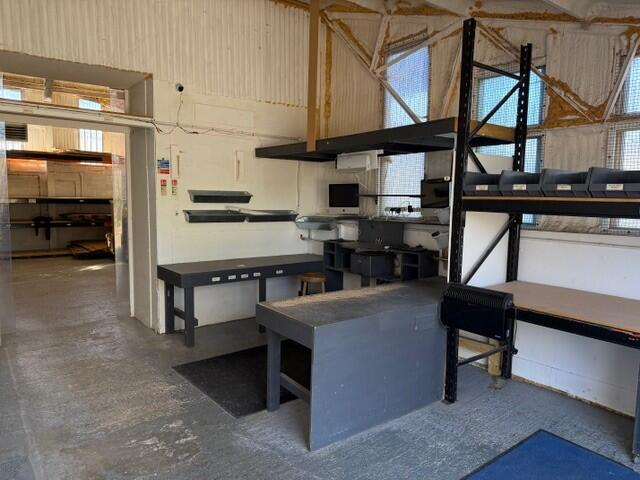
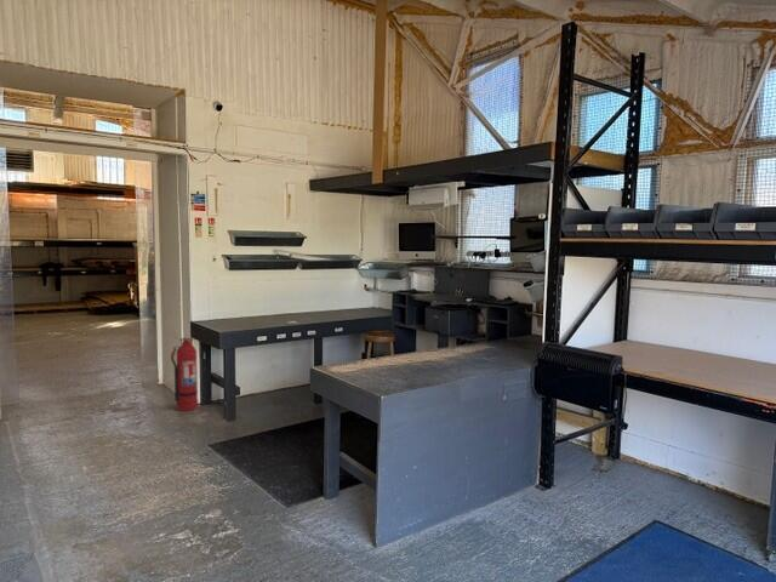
+ fire extinguisher (183, 373)
